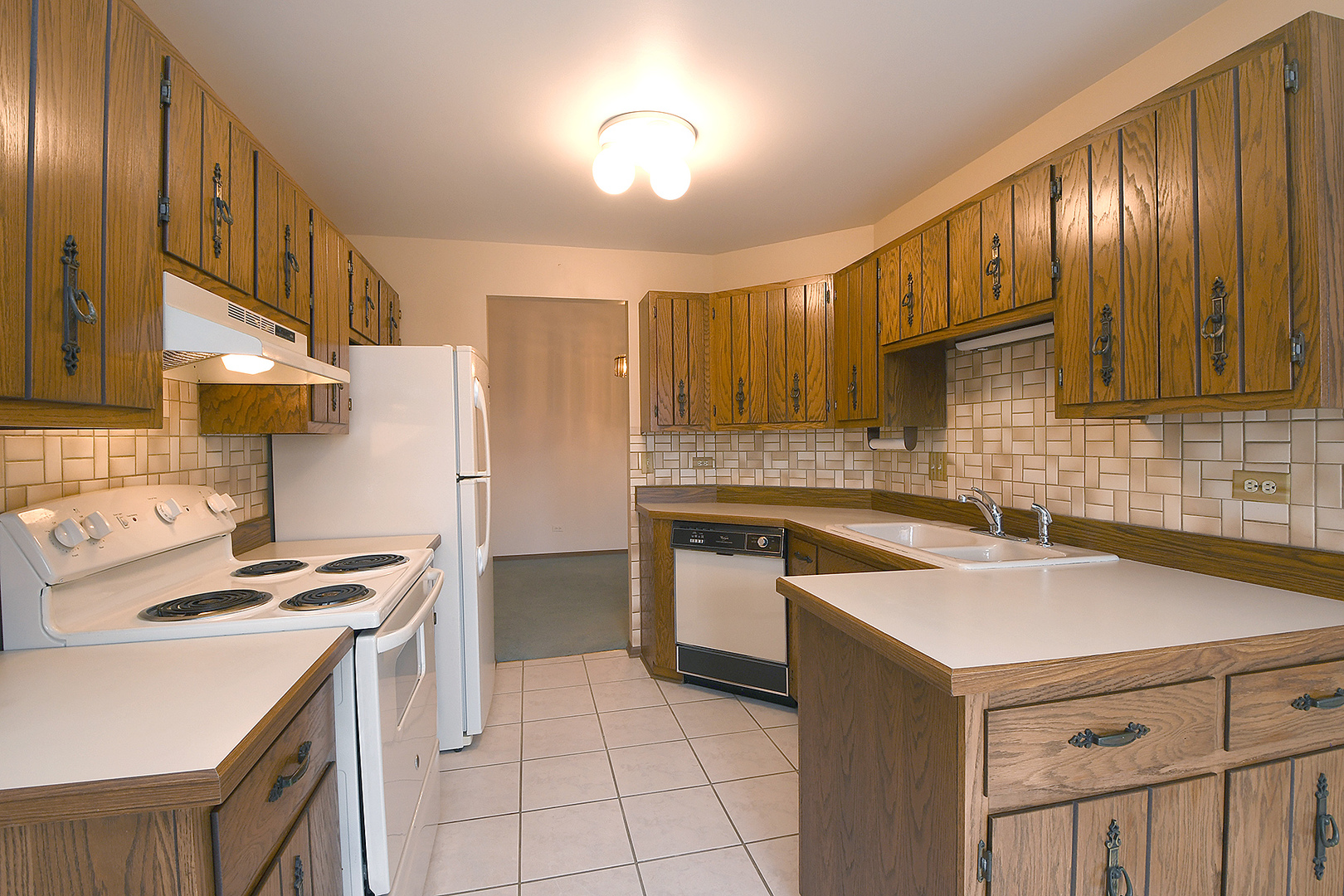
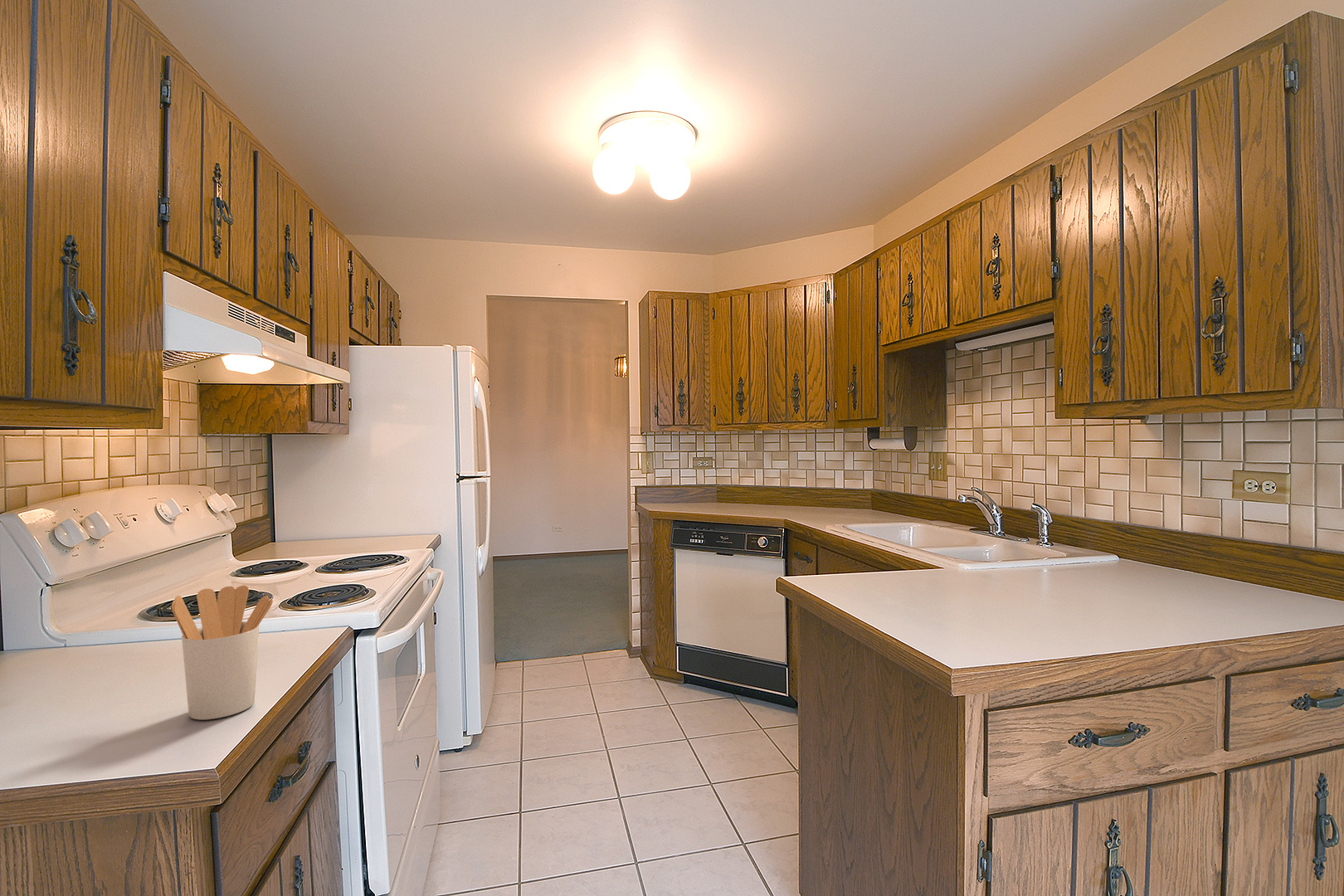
+ utensil holder (222, 645)
